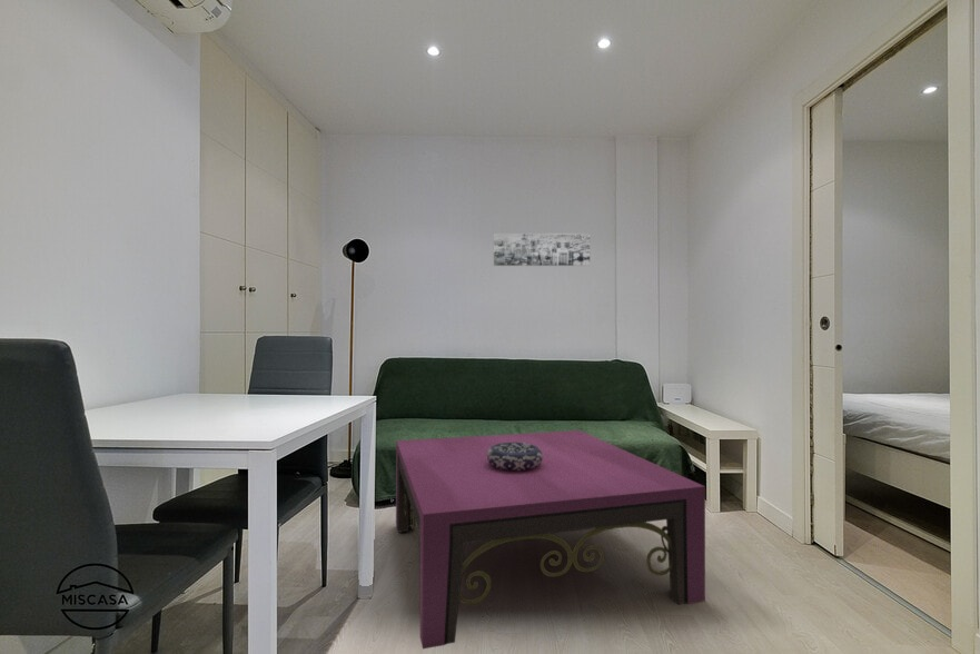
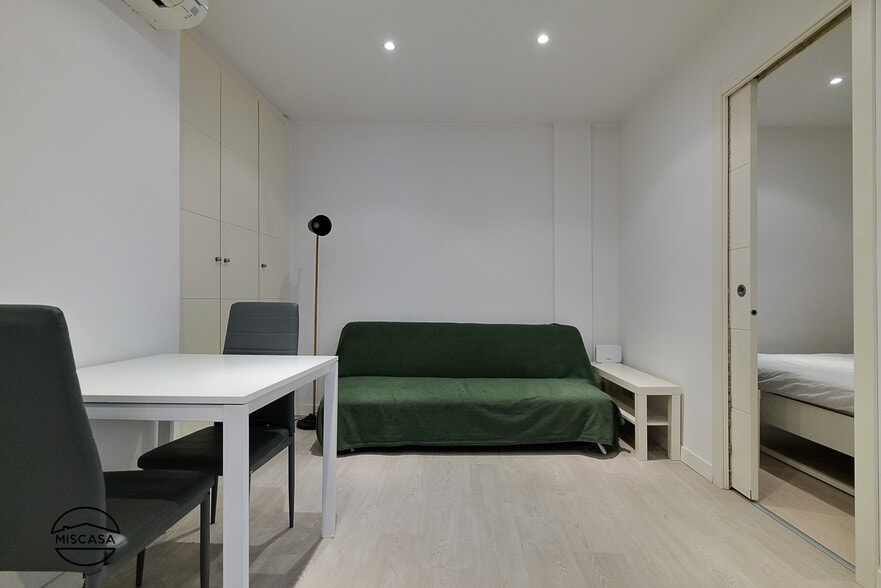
- decorative bowl (514, 455)
- coffee table (524, 508)
- wall art (541, 249)
